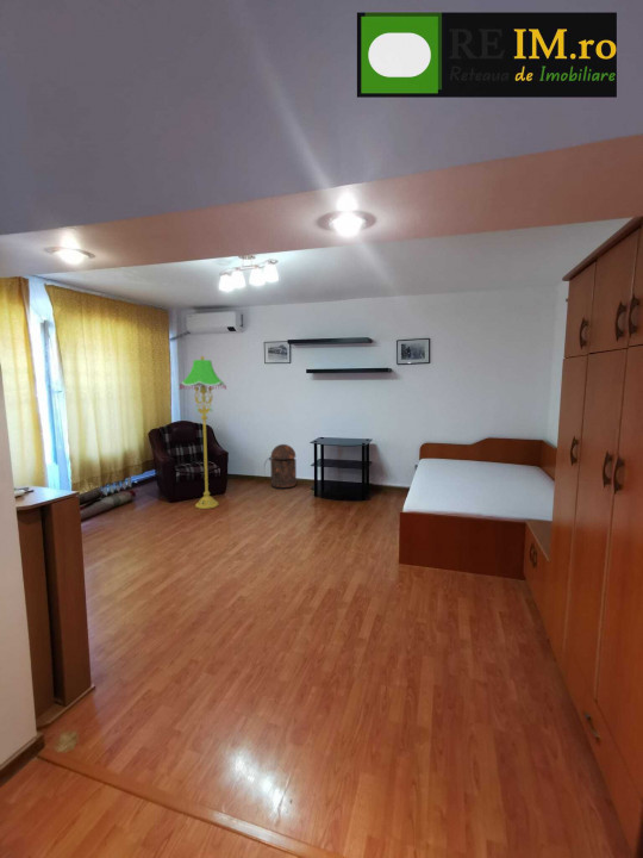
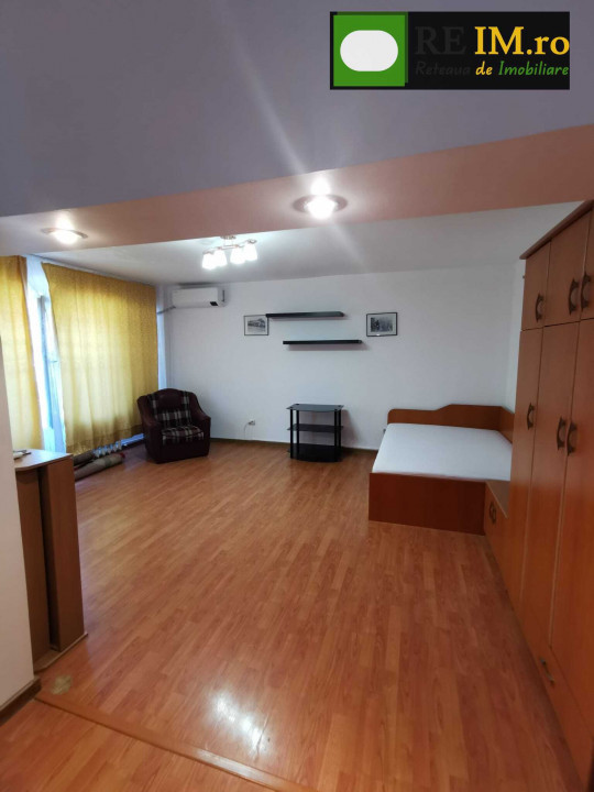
- floor lamp (205, 431)
- trash can (283, 465)
